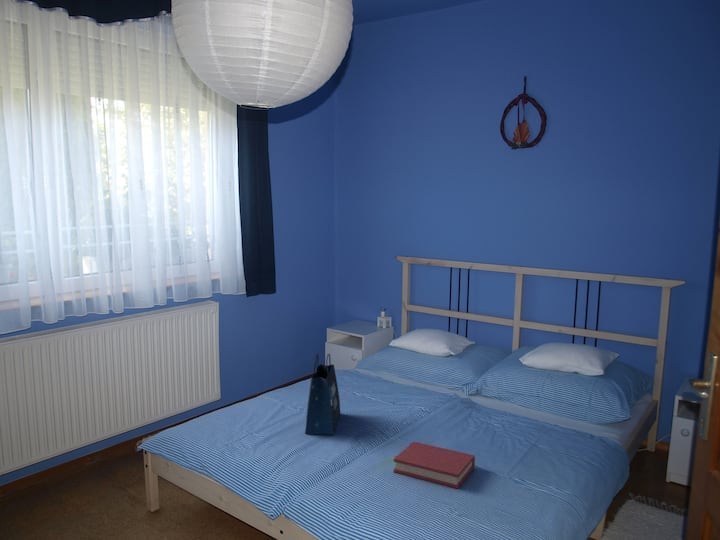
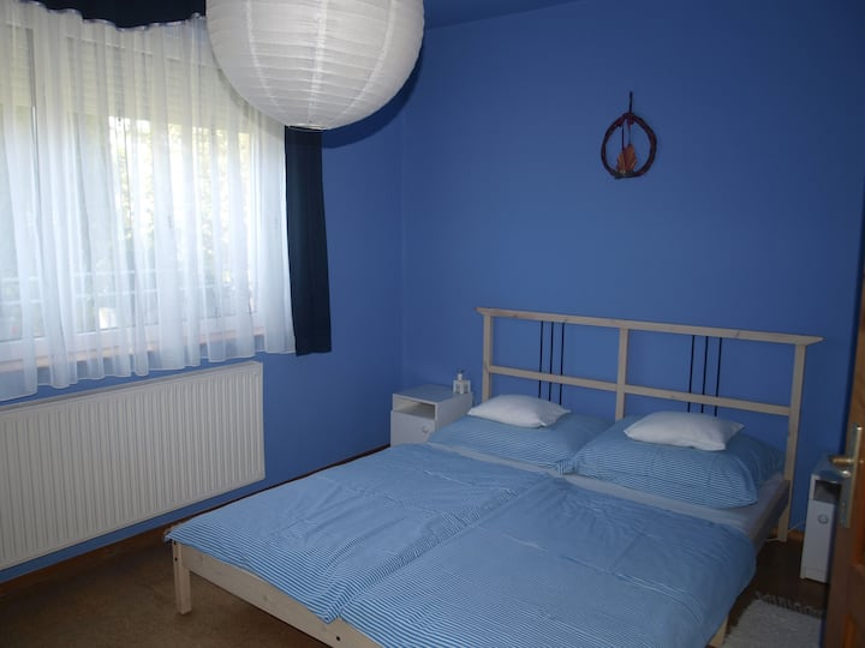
- tote bag (323, 388)
- hardback book (434, 463)
